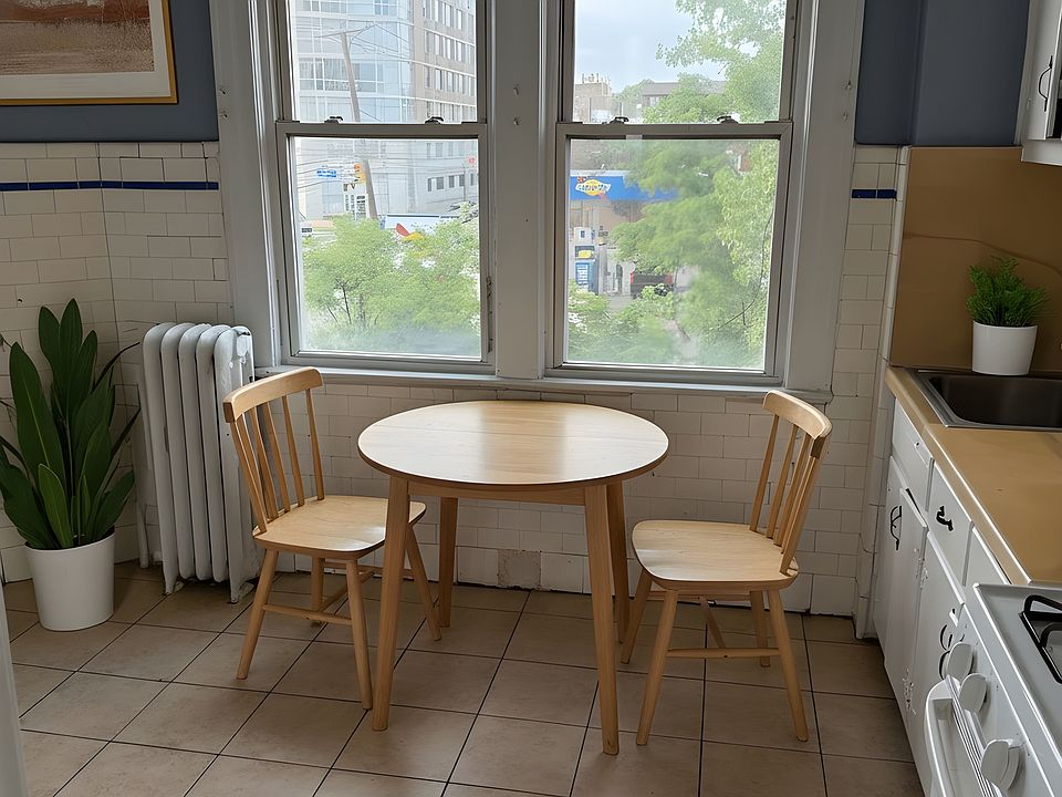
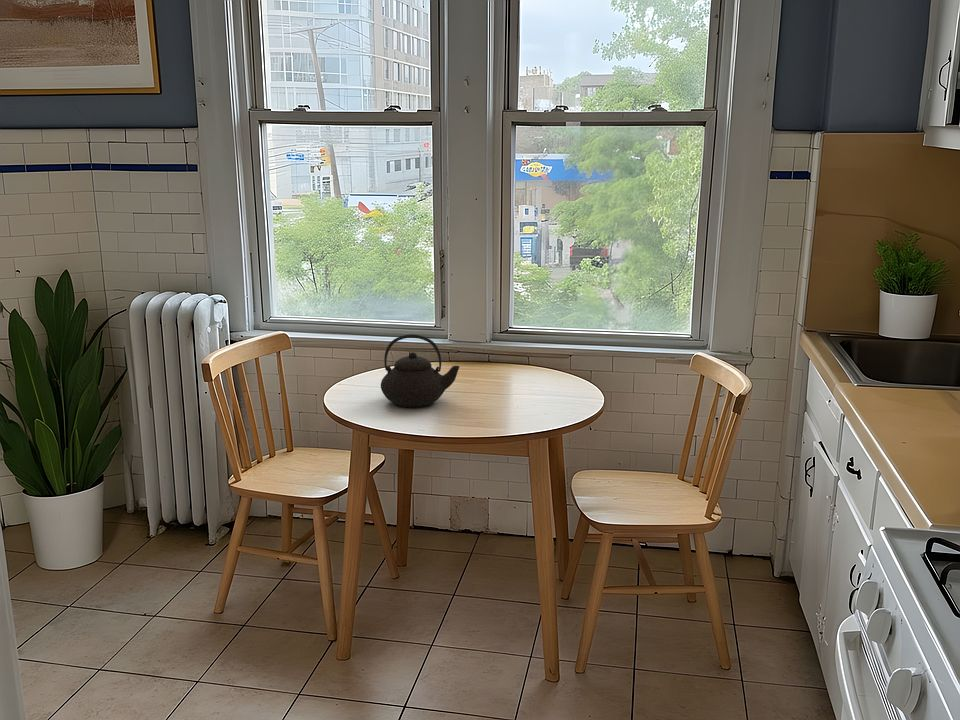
+ teapot (420, 368)
